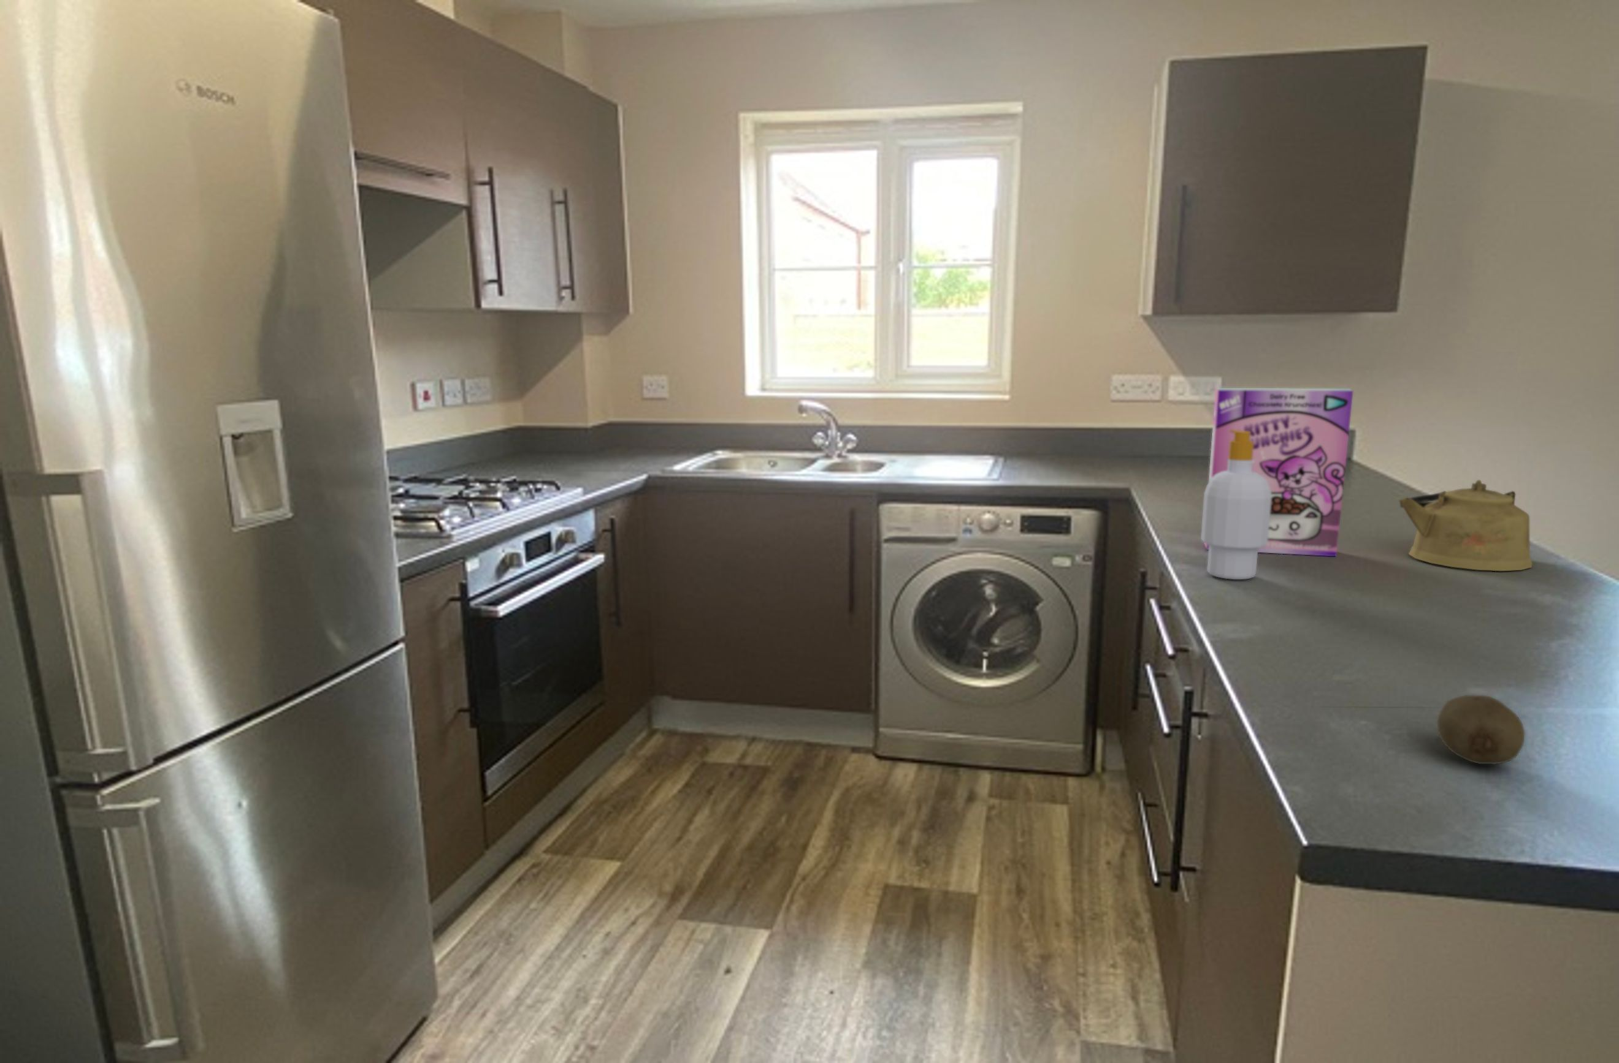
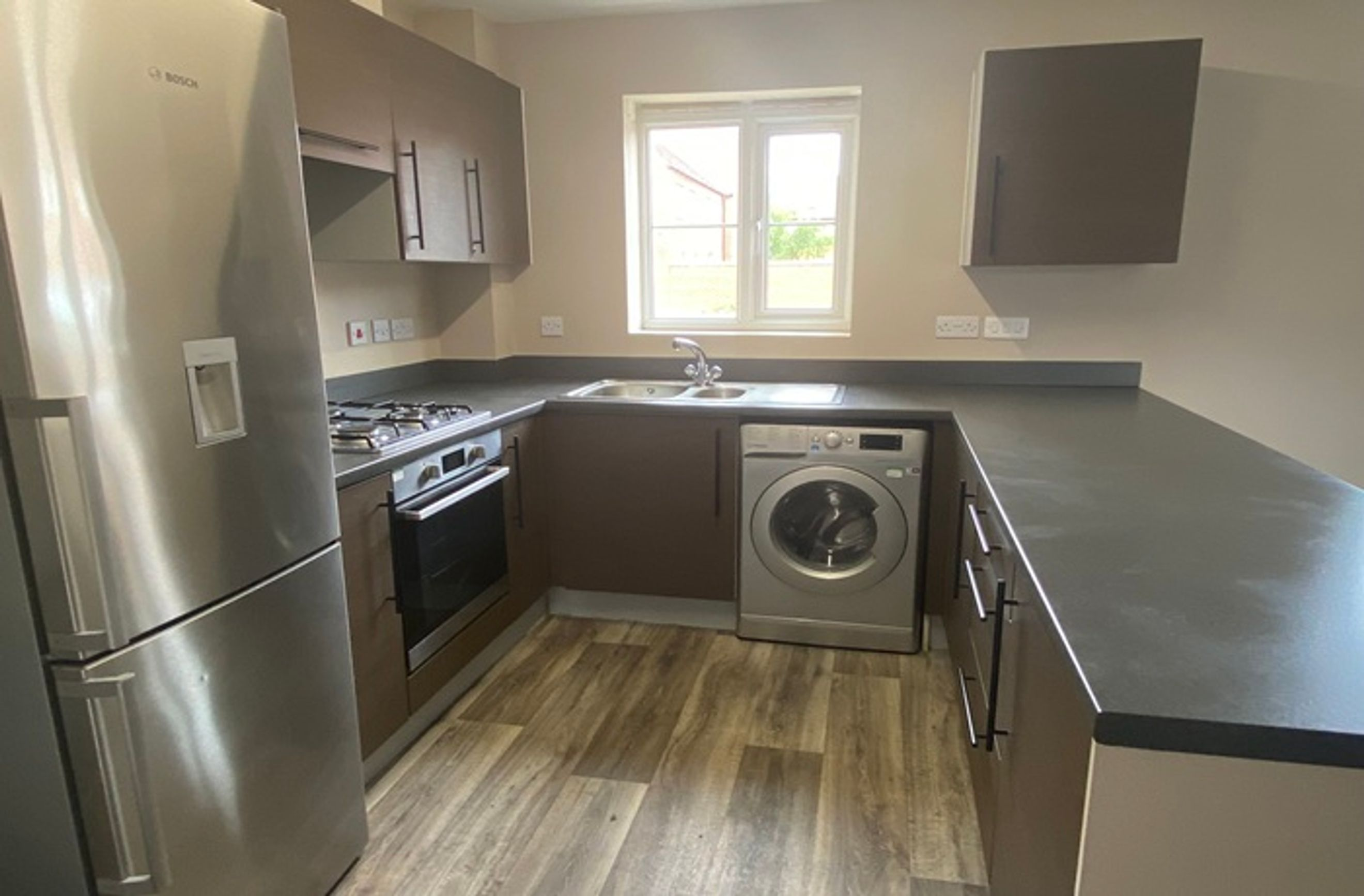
- cereal box (1275, 470)
- soap bottle (1237, 504)
- fruit (1480, 730)
- kettle (1461, 520)
